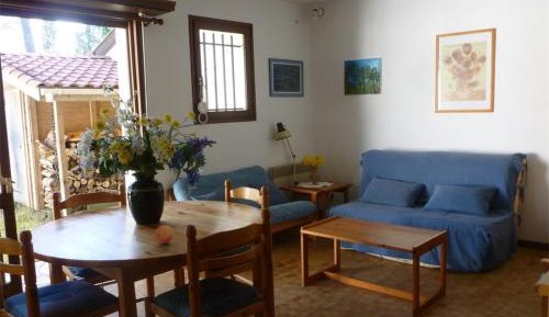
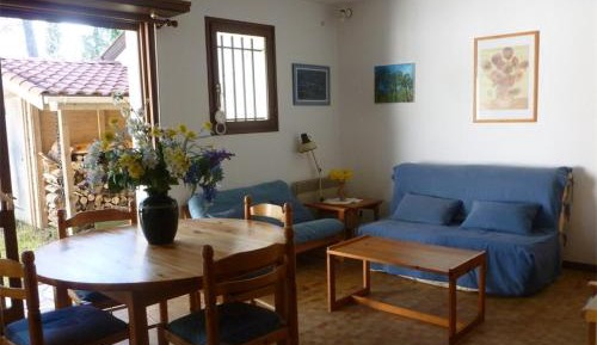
- fruit (165, 234)
